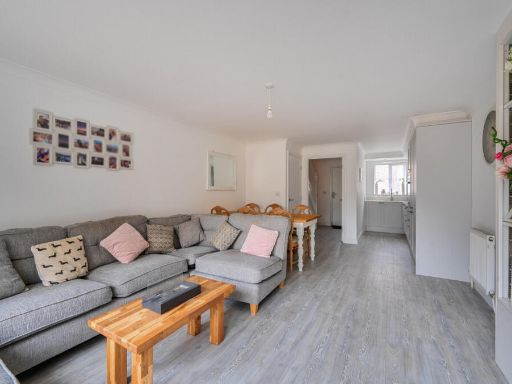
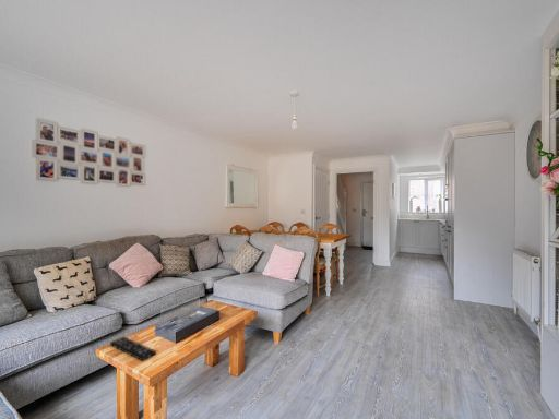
+ remote control (132, 347)
